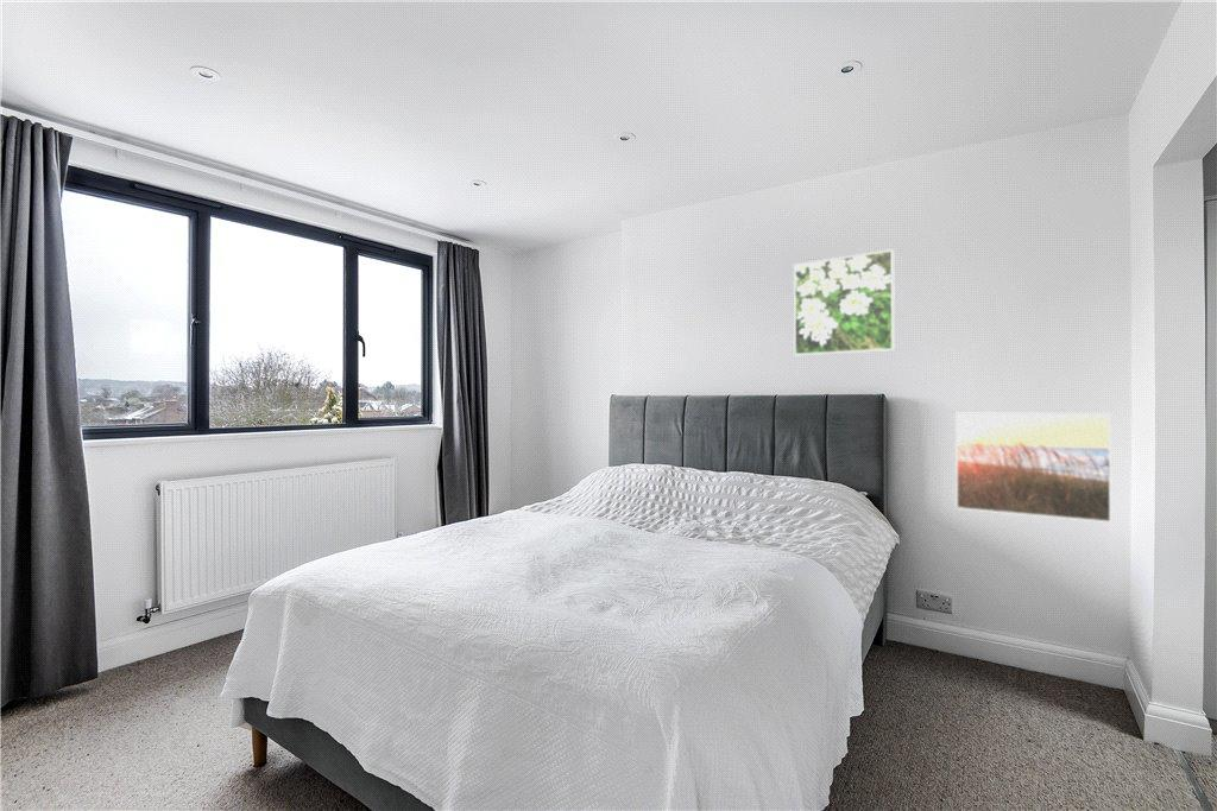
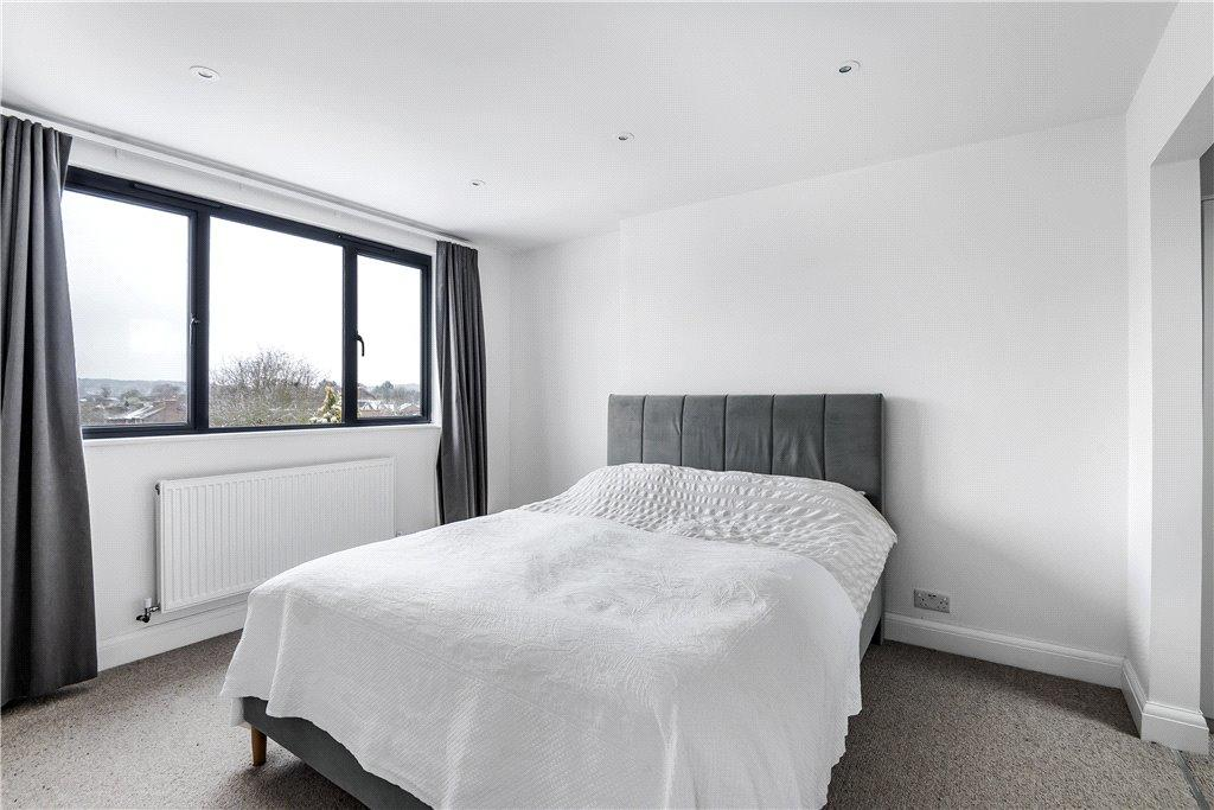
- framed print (1028, 463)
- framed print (841, 305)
